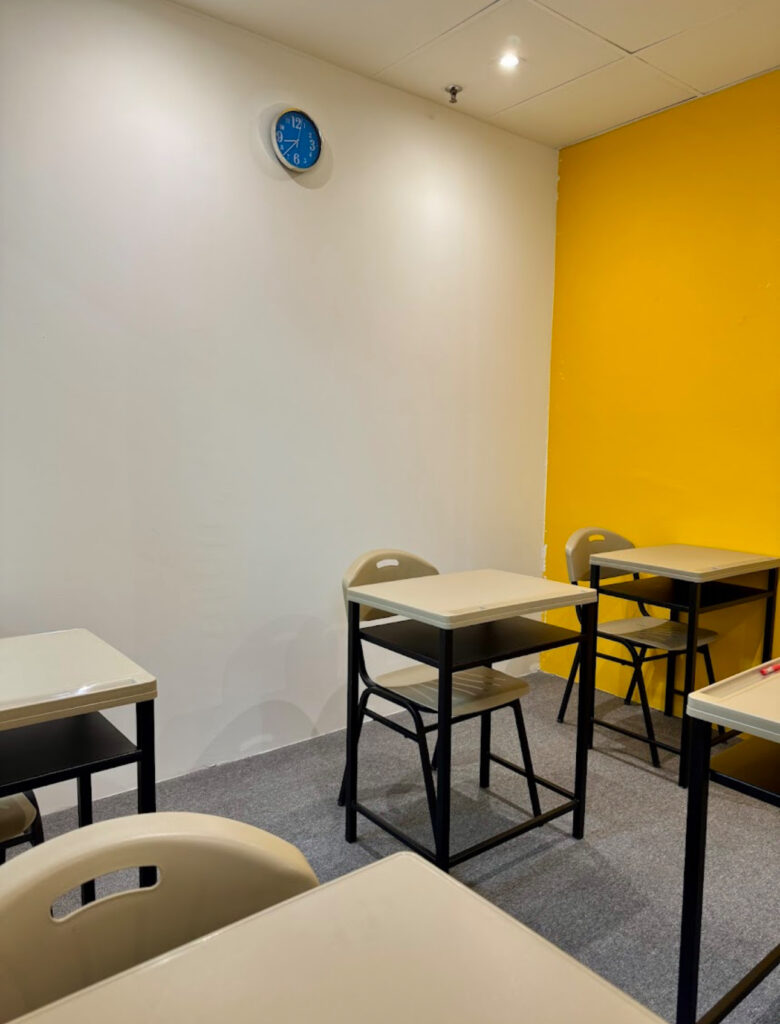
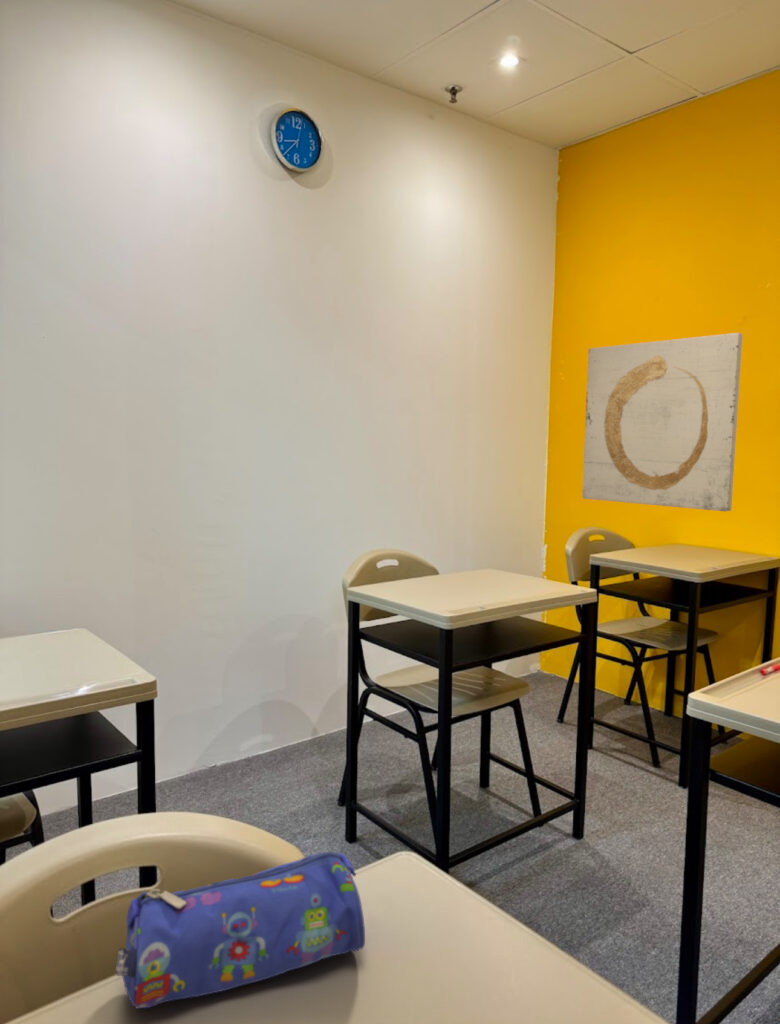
+ pencil case (245, 921)
+ wall art (654, 423)
